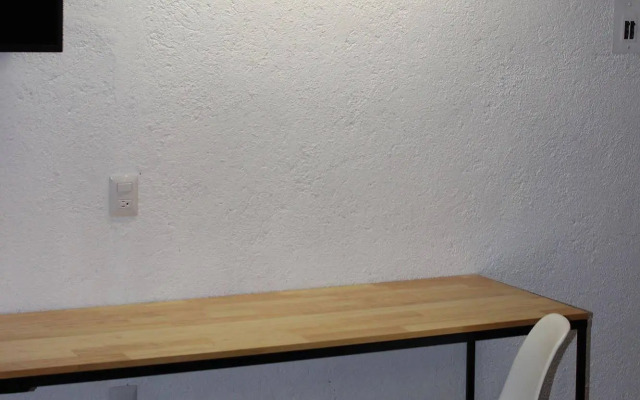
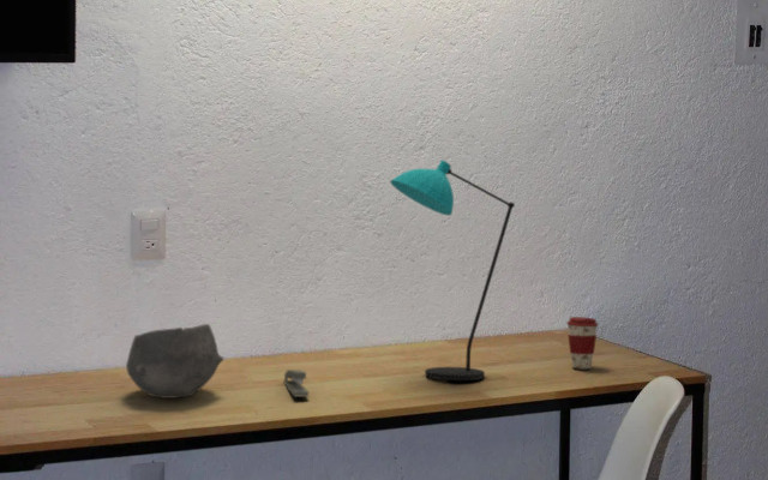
+ desk lamp (486, 280)
+ coffee cup (582, 342)
+ stapler (295, 379)
+ bowl (175, 359)
